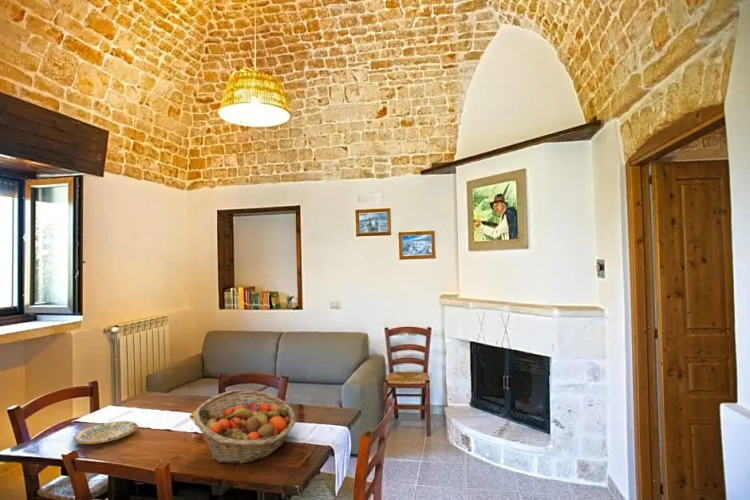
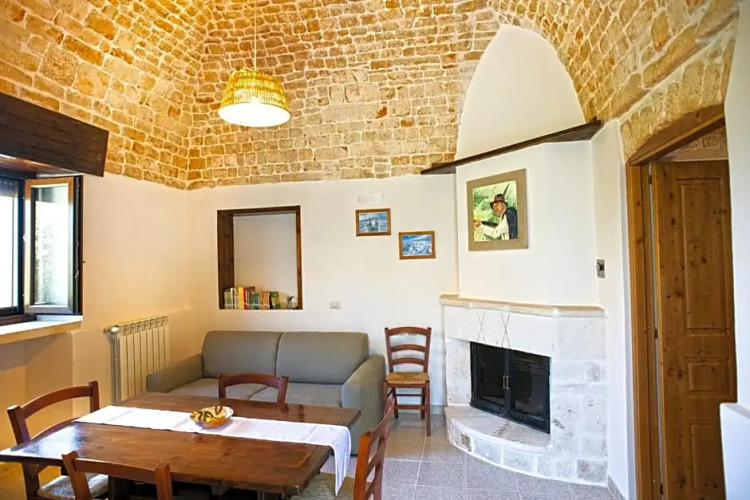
- plate (106, 434)
- fruit basket (247, 423)
